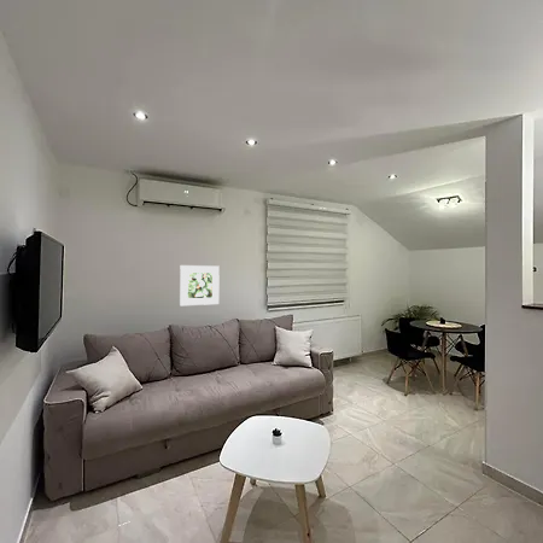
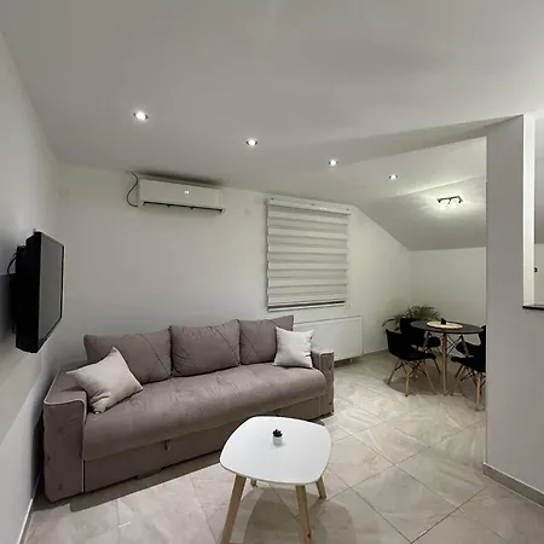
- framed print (199, 285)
